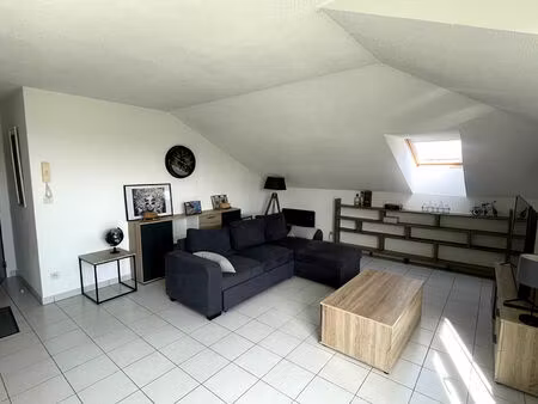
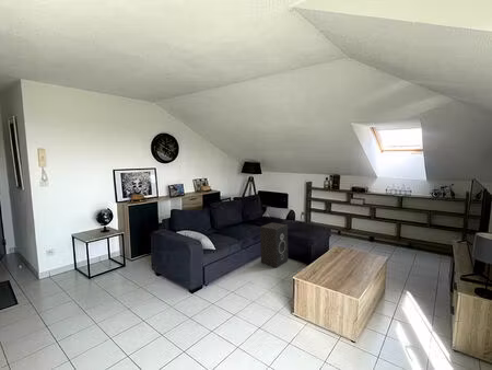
+ speaker (273, 243)
